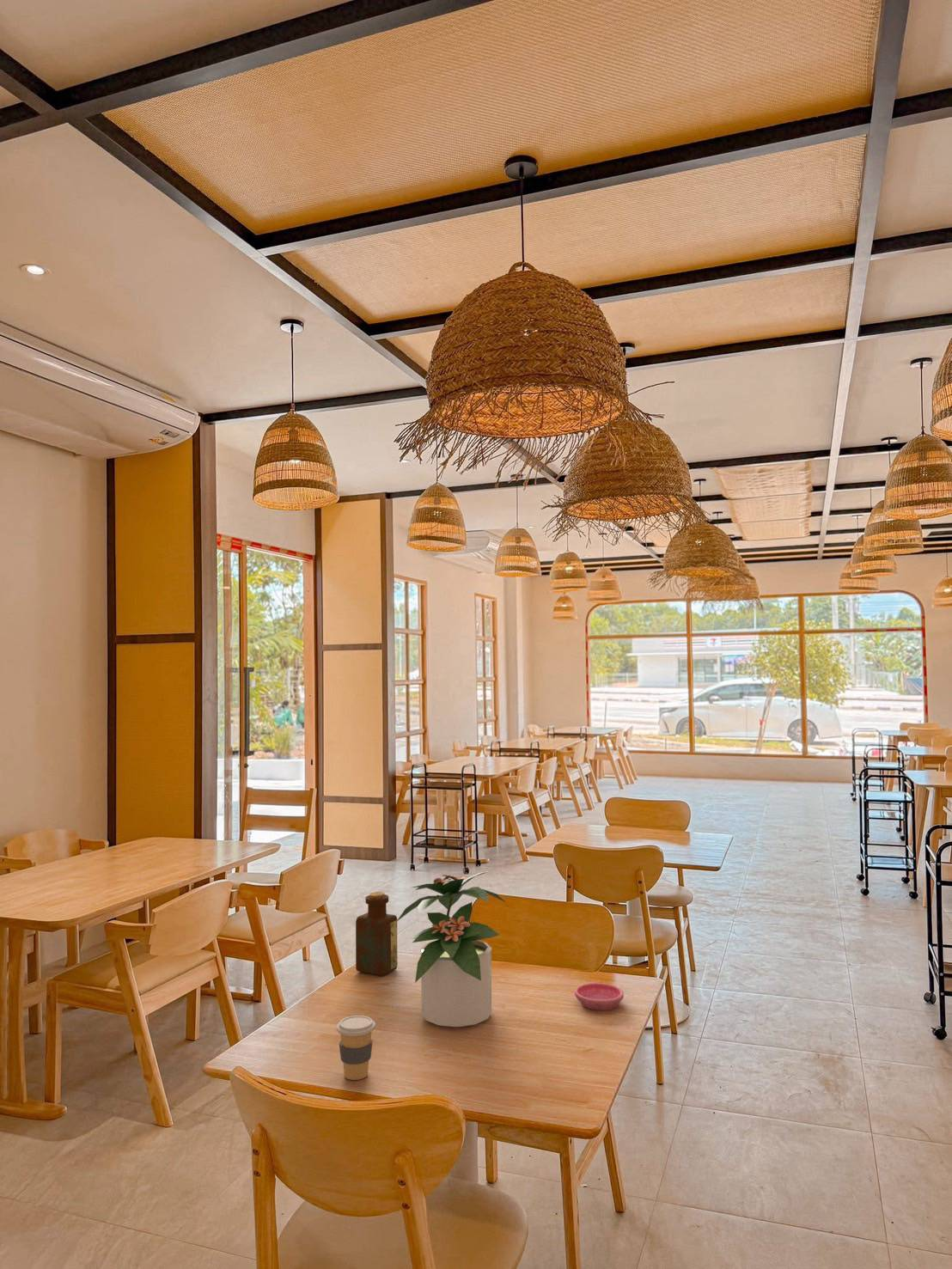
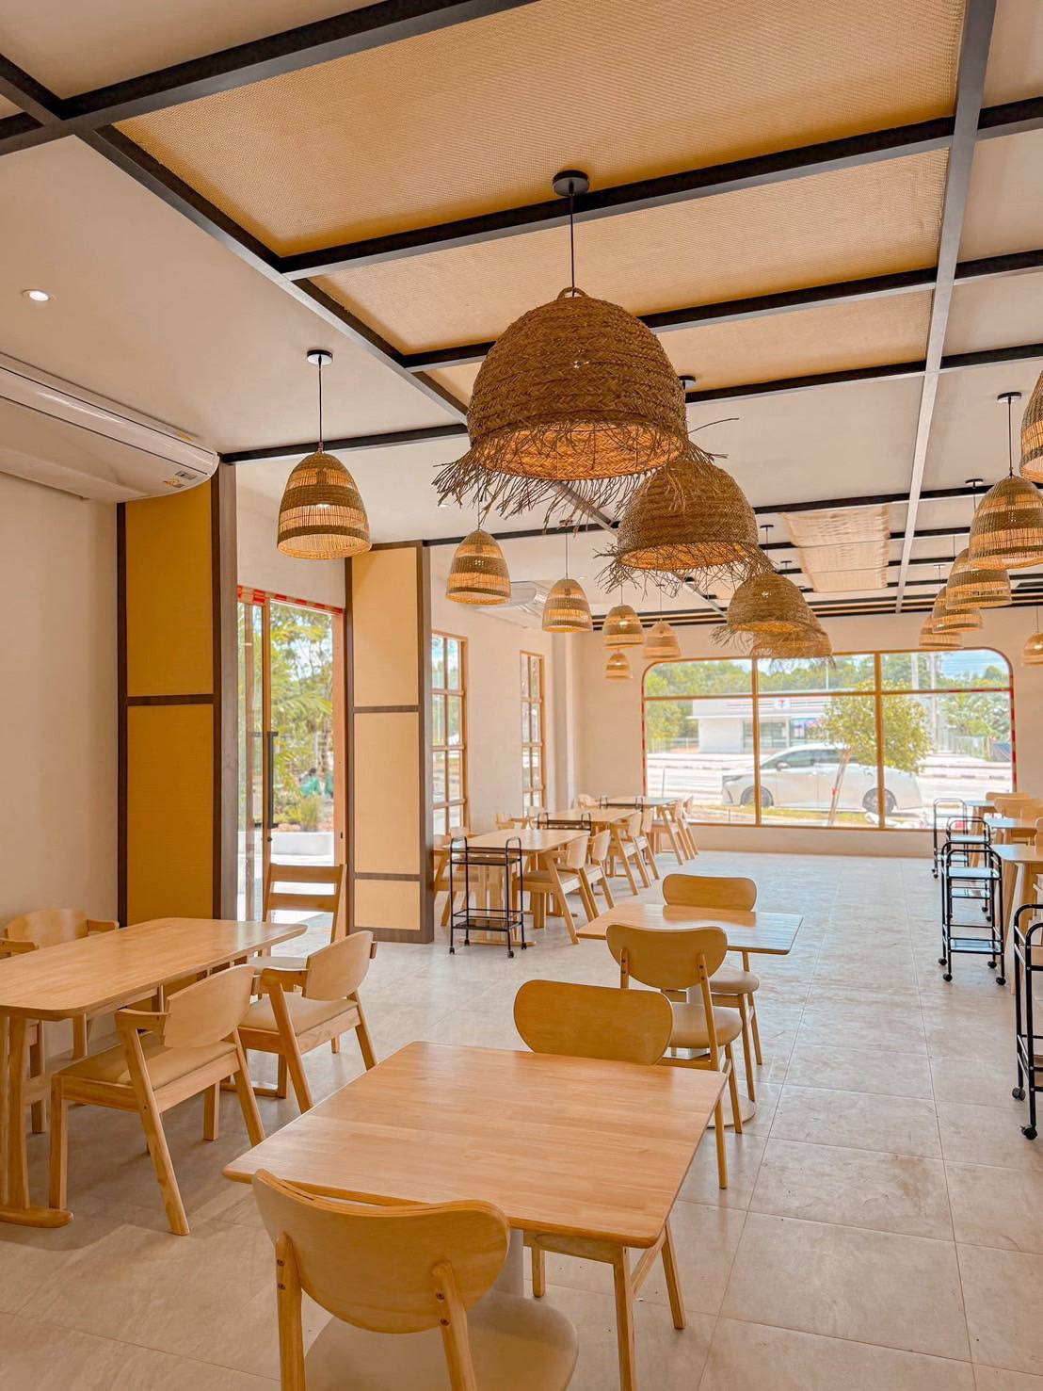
- saucer (599, 997)
- potted plant (451, 942)
- coffee cup (356, 1048)
- bottle (376, 931)
